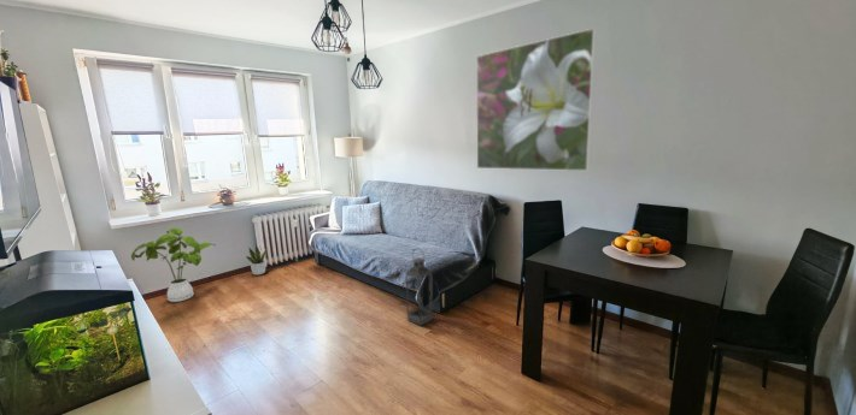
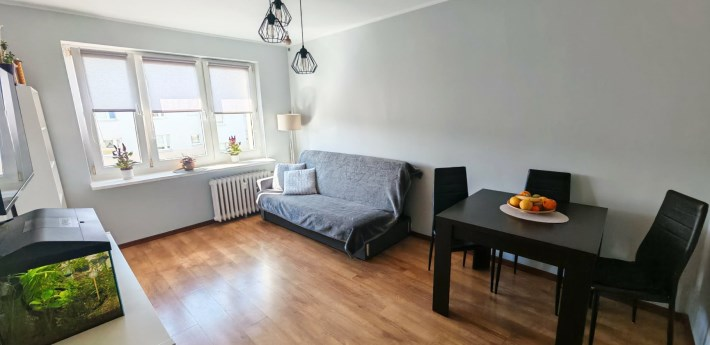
- potted plant (257, 257)
- lantern (418, 284)
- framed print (527, 108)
- house plant (183, 263)
